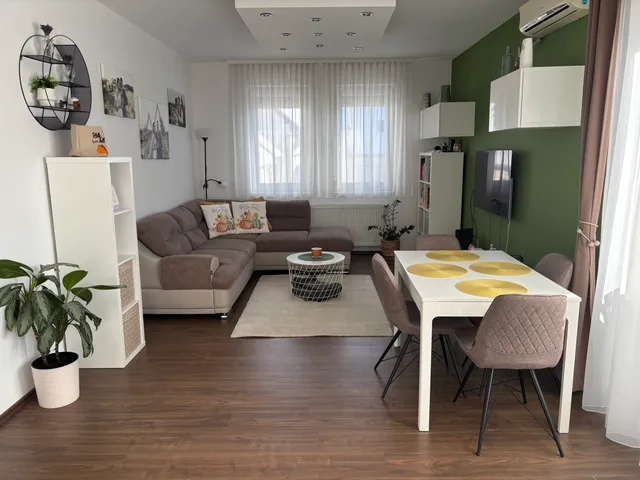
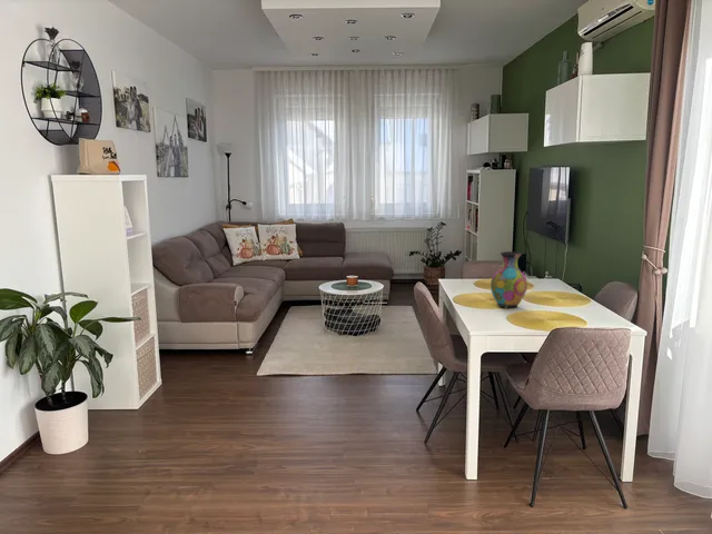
+ vase (508, 279)
